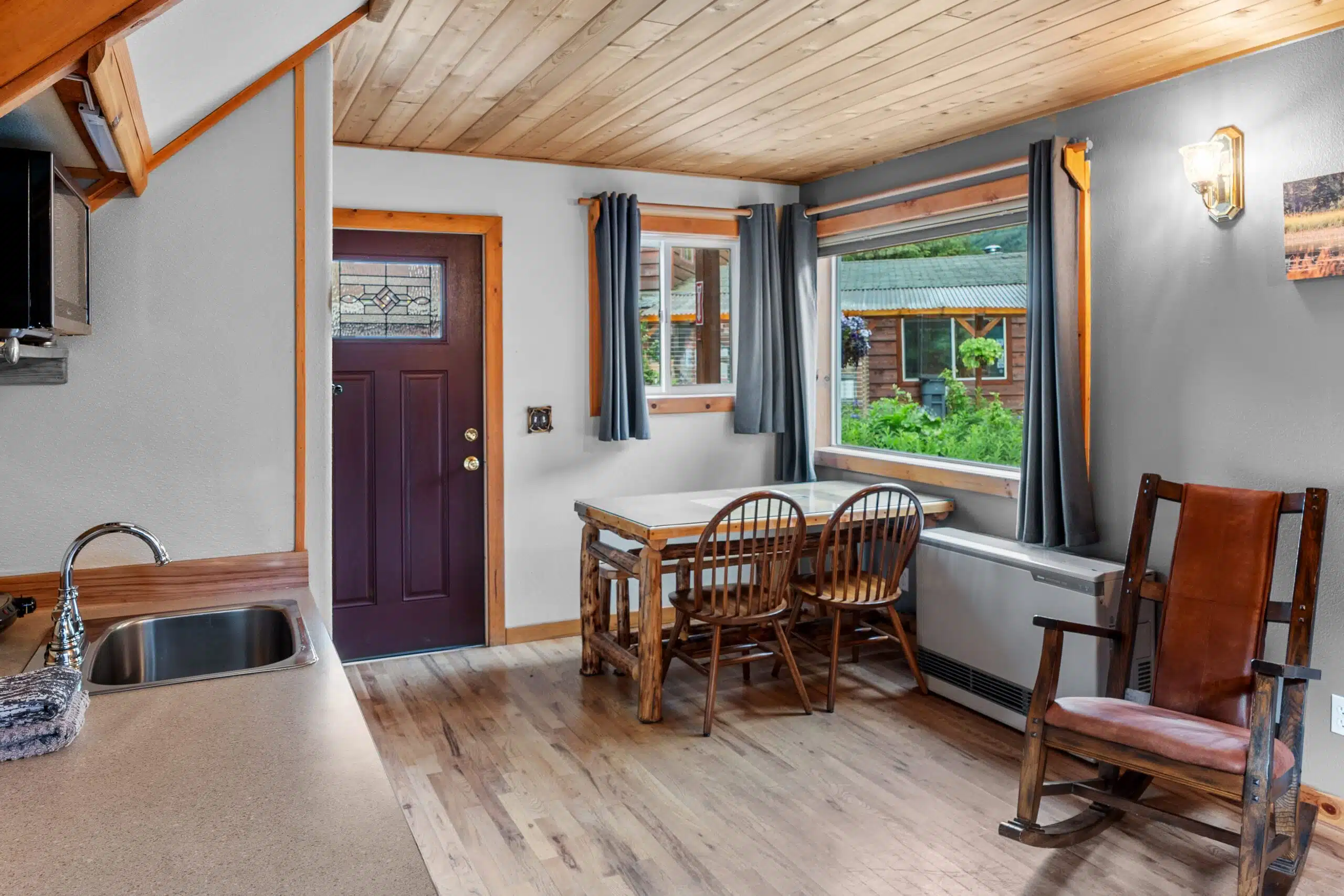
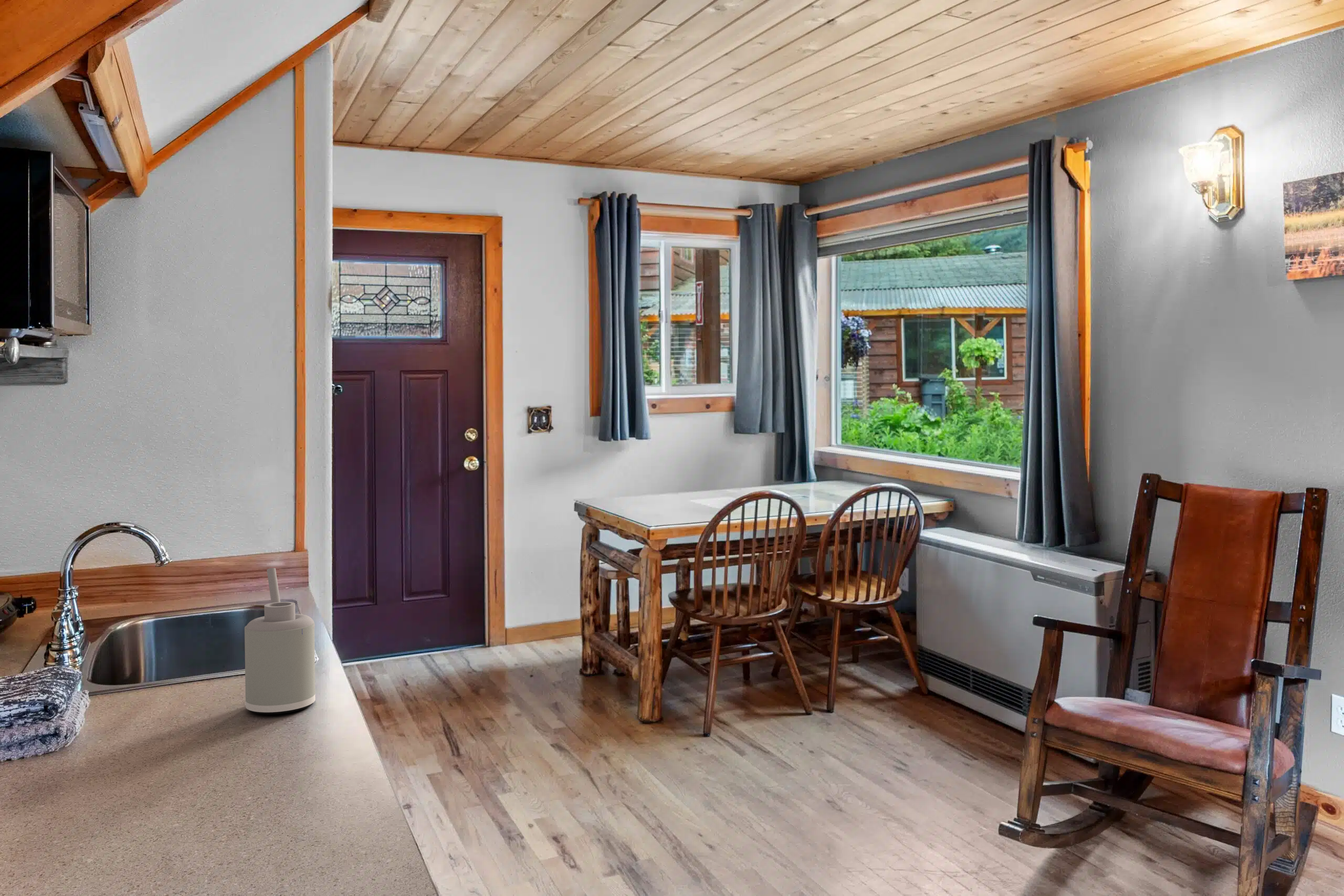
+ soap dispenser (277, 637)
